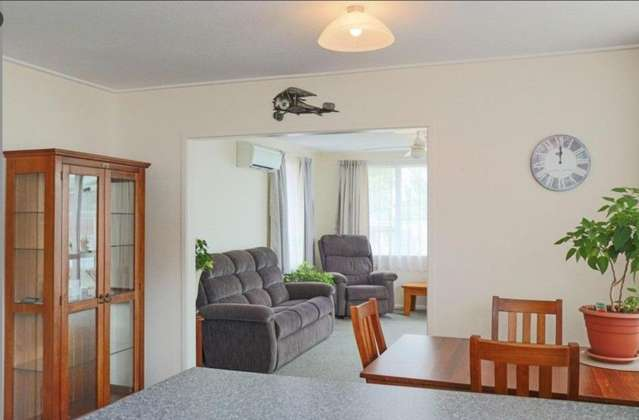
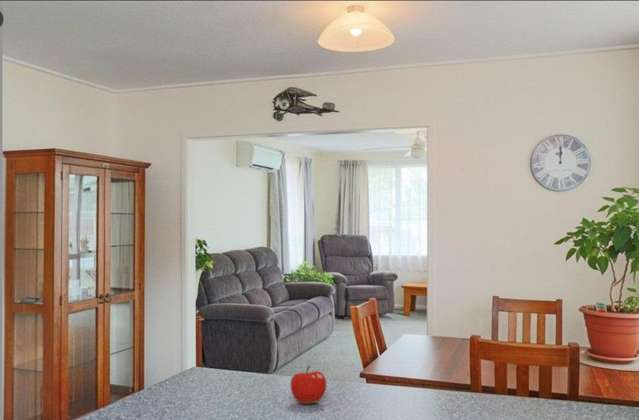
+ fruit (308, 385)
